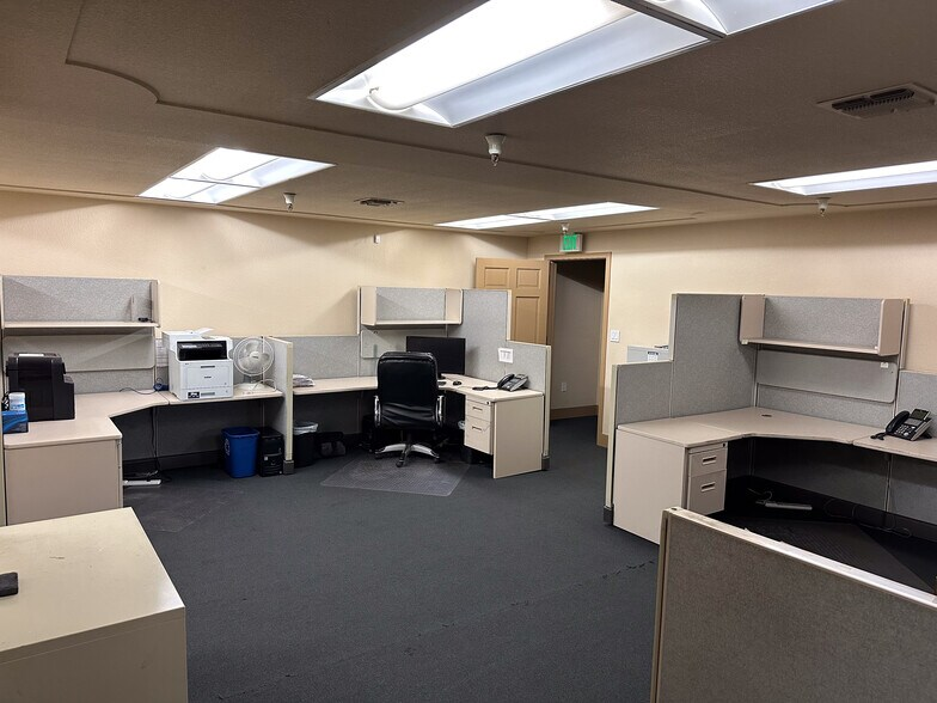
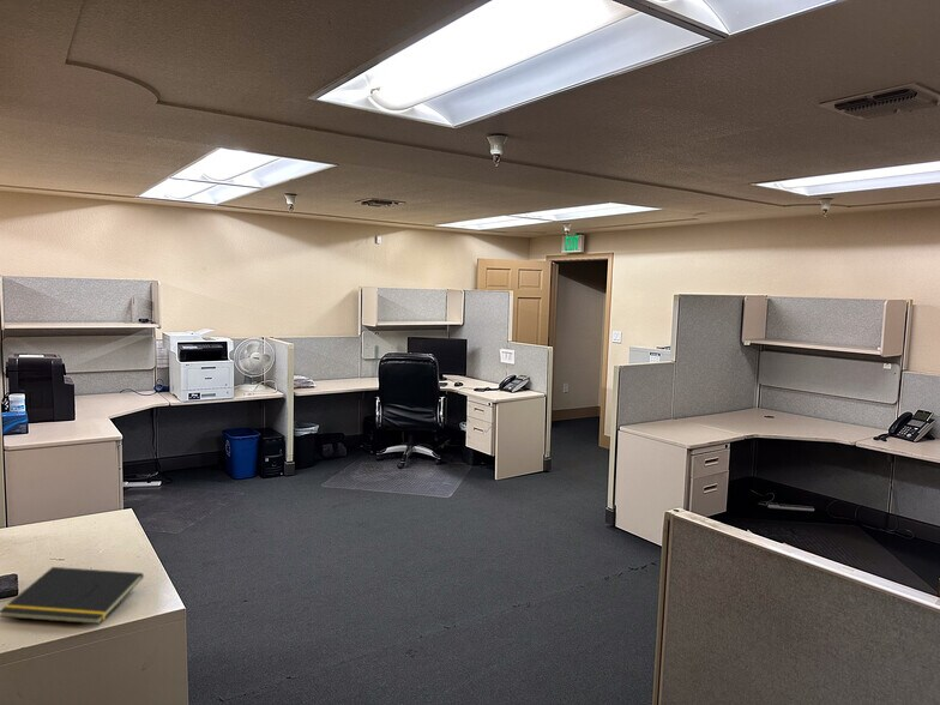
+ notepad (74, 593)
